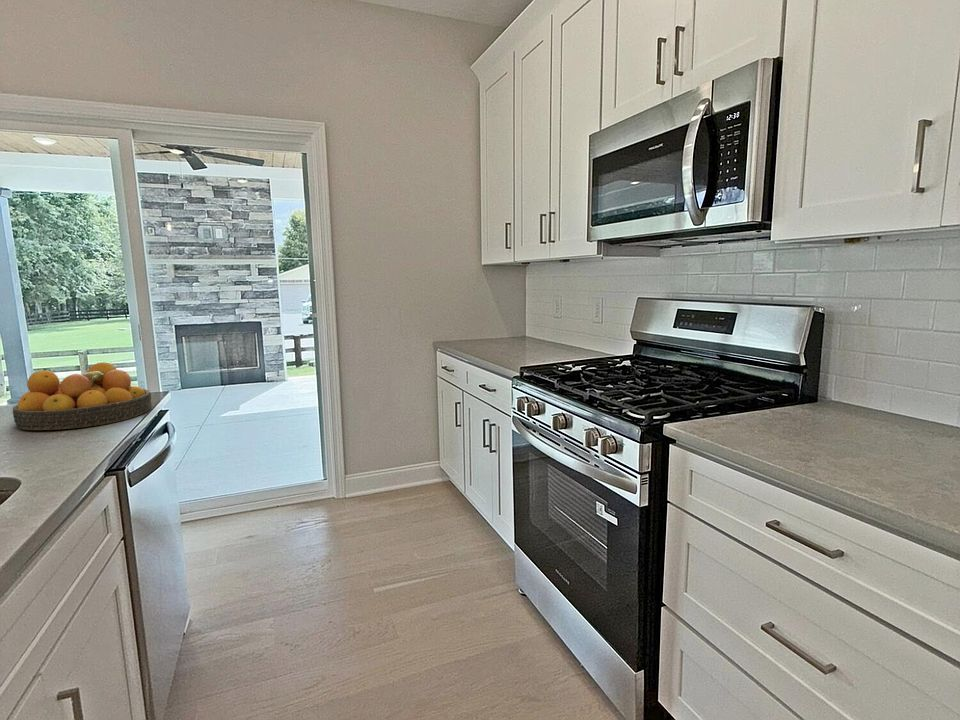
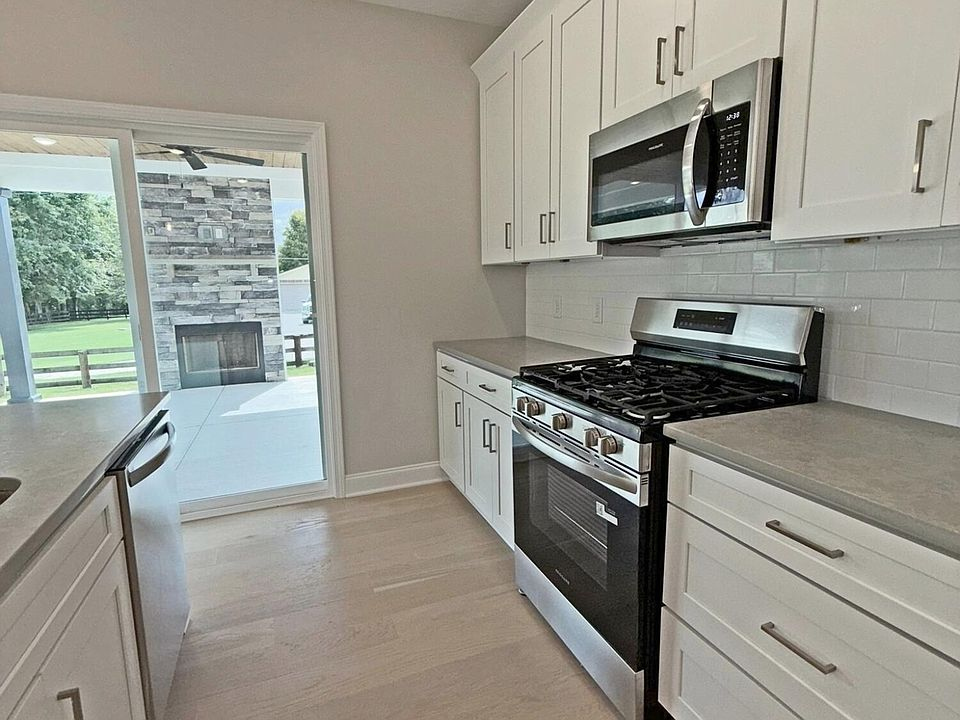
- fruit bowl (84, 391)
